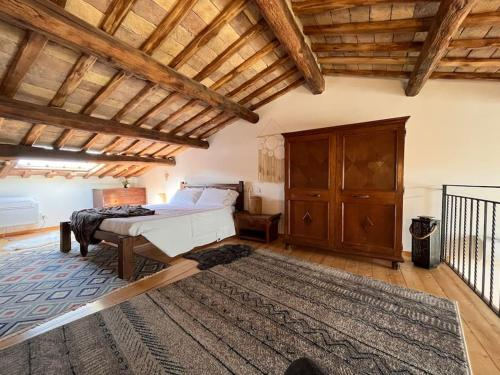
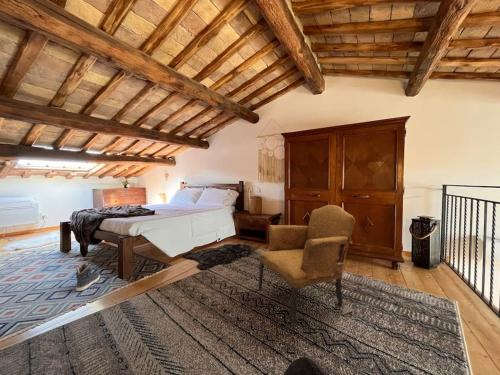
+ armchair (306, 252)
+ sneaker (88, 272)
